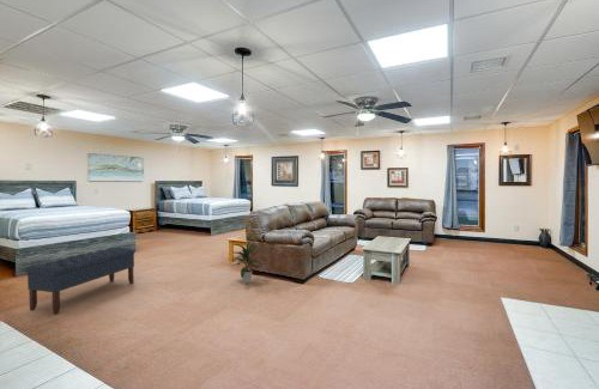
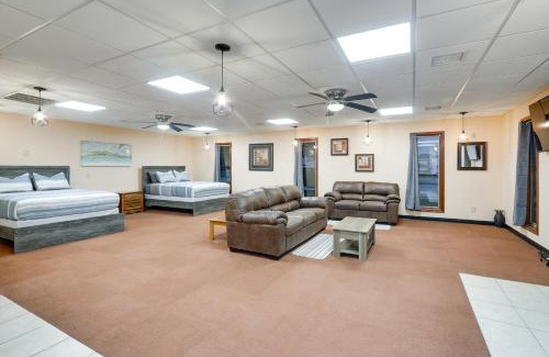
- bench (87, 274)
- indoor plant (246, 261)
